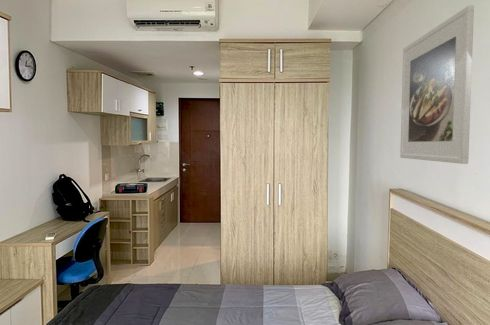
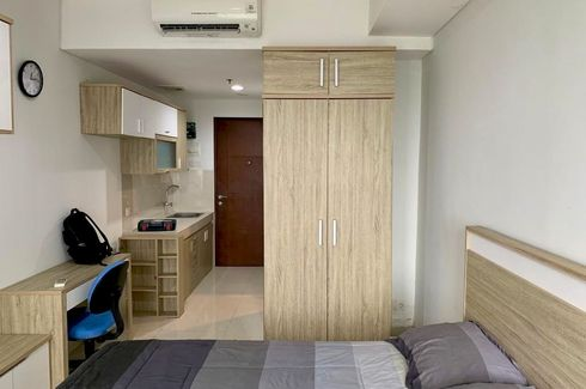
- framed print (429, 96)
